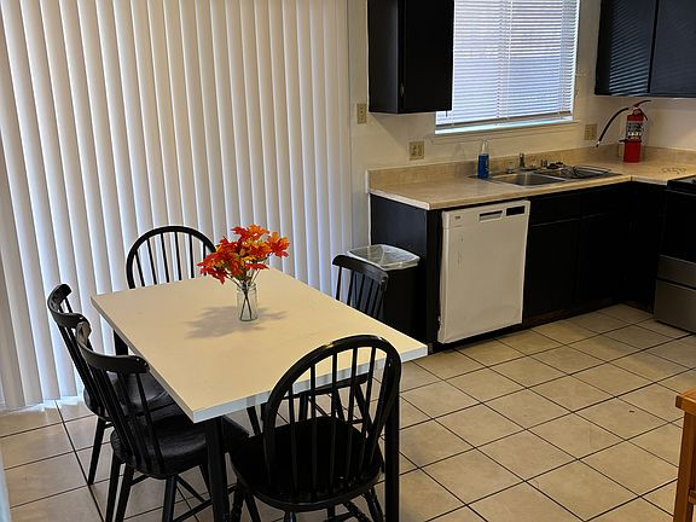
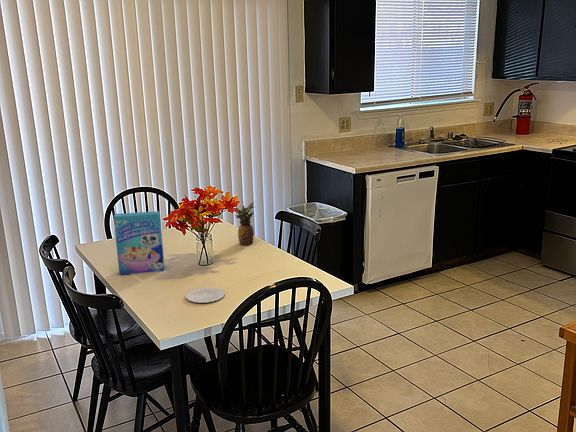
+ fruit (244, 223)
+ cereal box (139, 242)
+ plate (204, 287)
